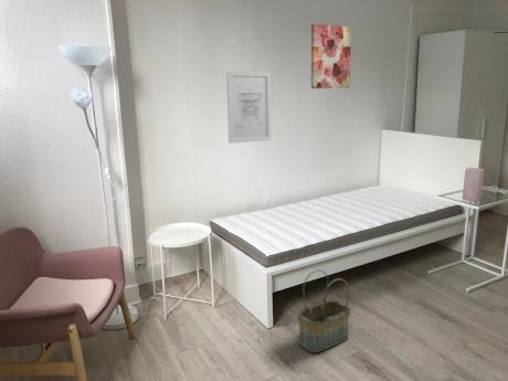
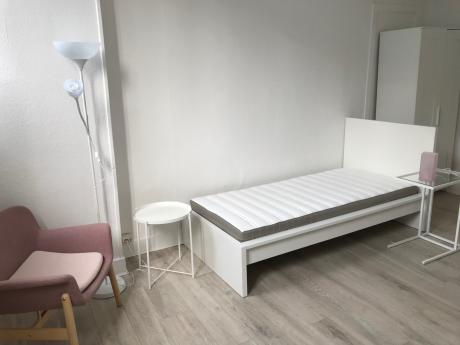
- wall art (250, 107)
- wall art (331, 56)
- basket (324, 307)
